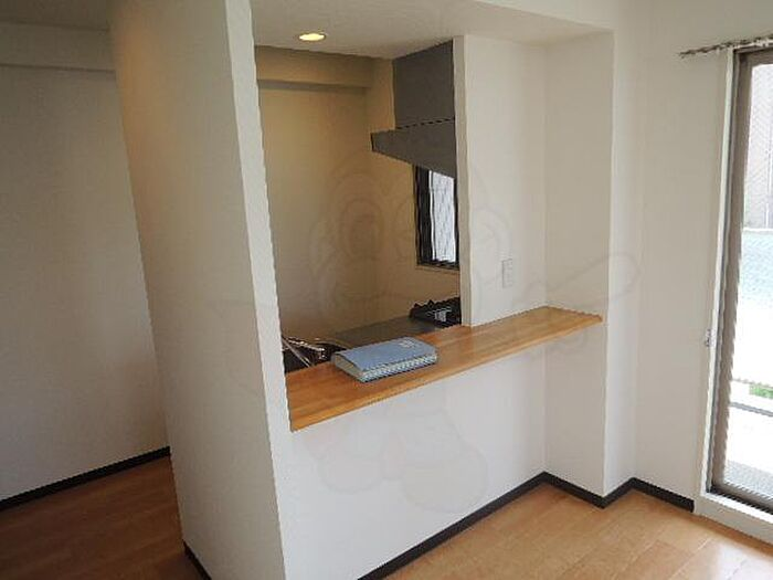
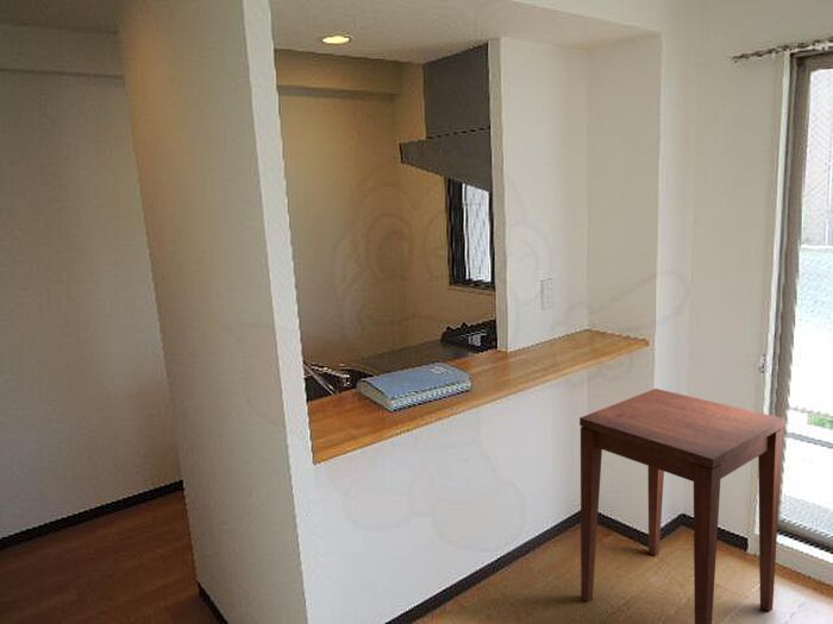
+ side table (660, 512)
